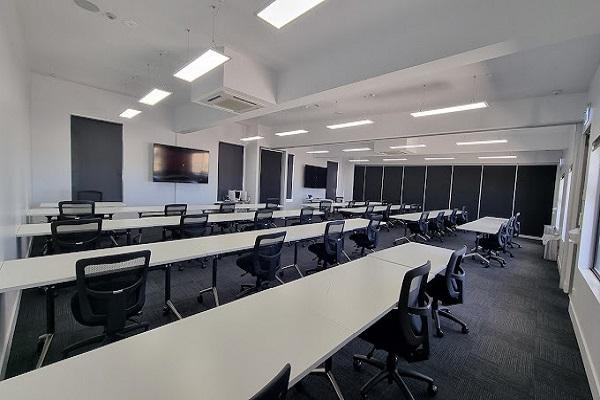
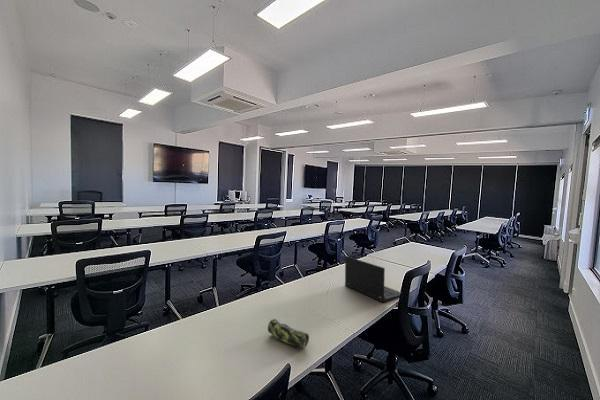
+ pencil case (286, 333)
+ laptop (374, 274)
